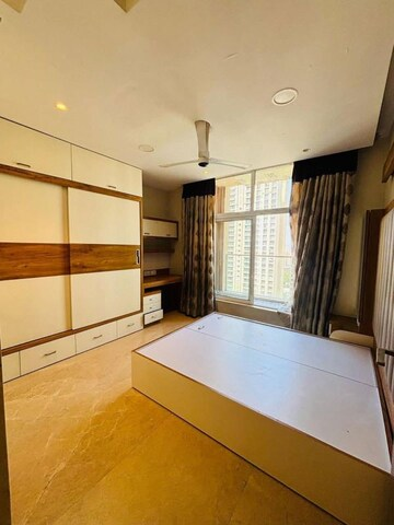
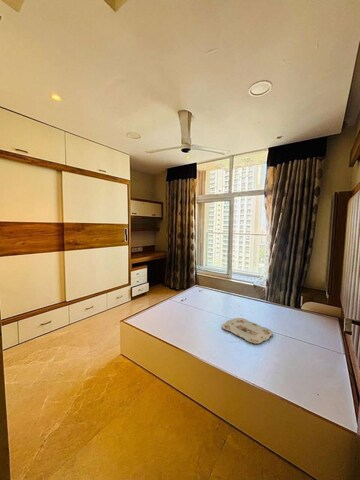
+ serving tray (246, 329)
